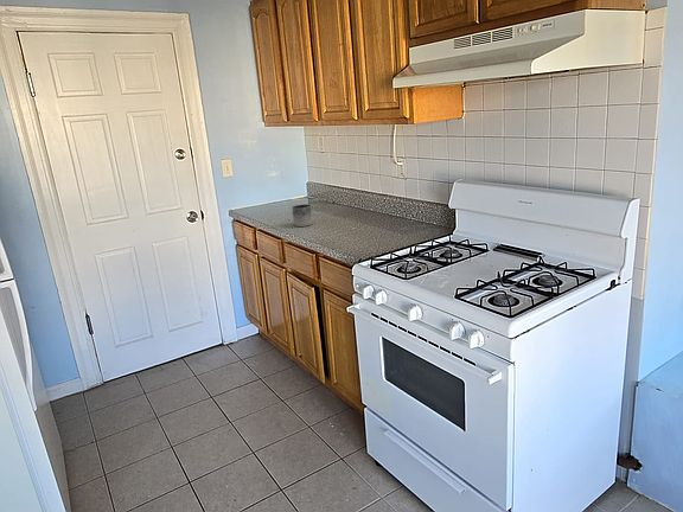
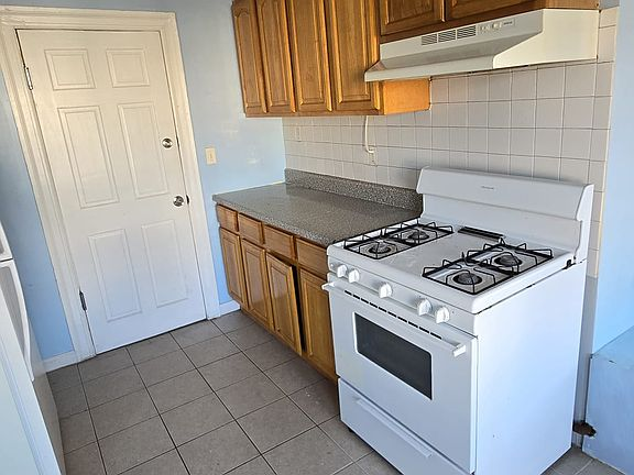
- mug (300, 215)
